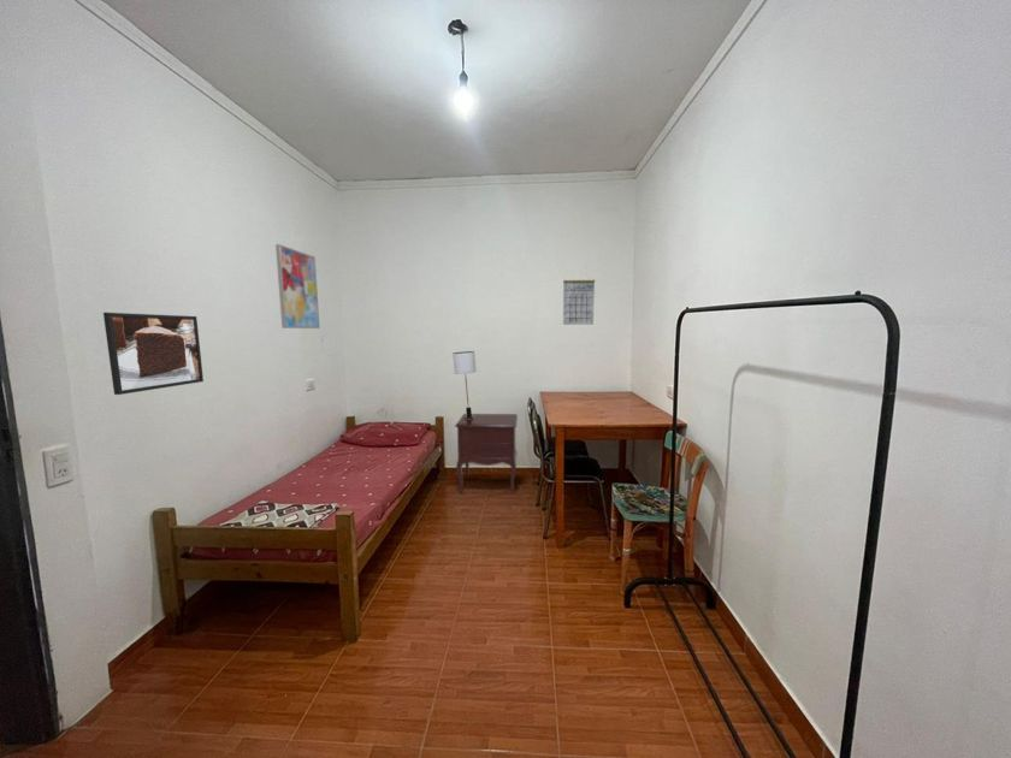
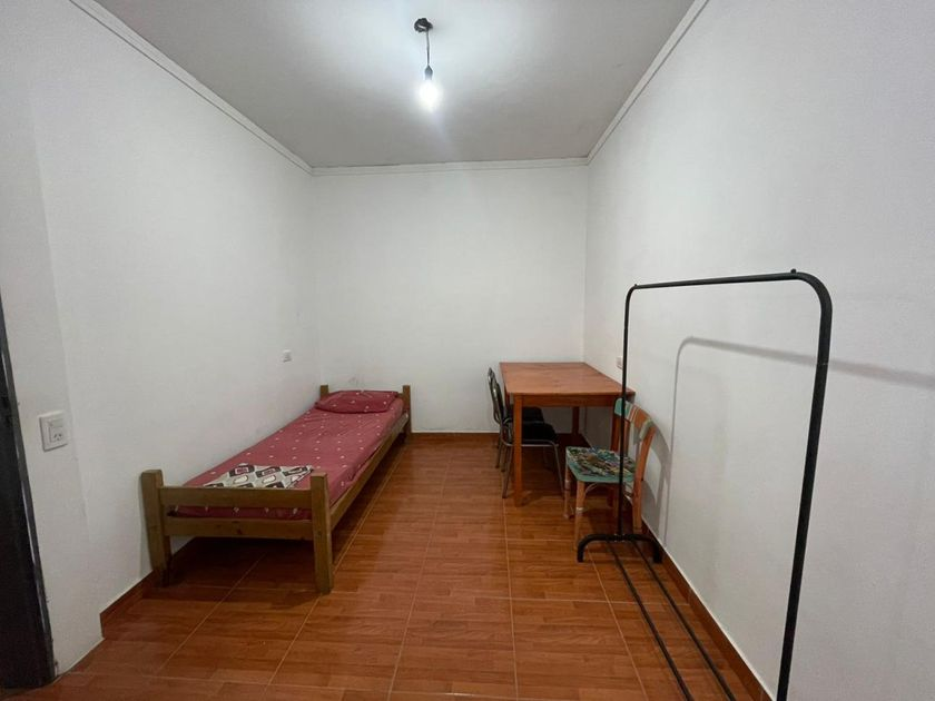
- nightstand (487, 451)
- calendar (578, 297)
- table lamp (466, 385)
- wall art (298, 290)
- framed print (159, 351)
